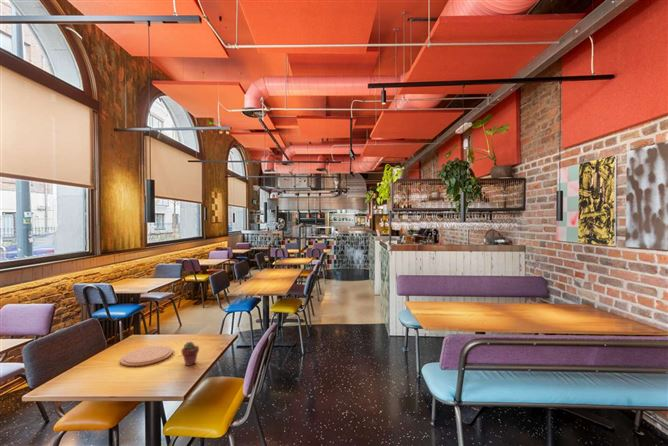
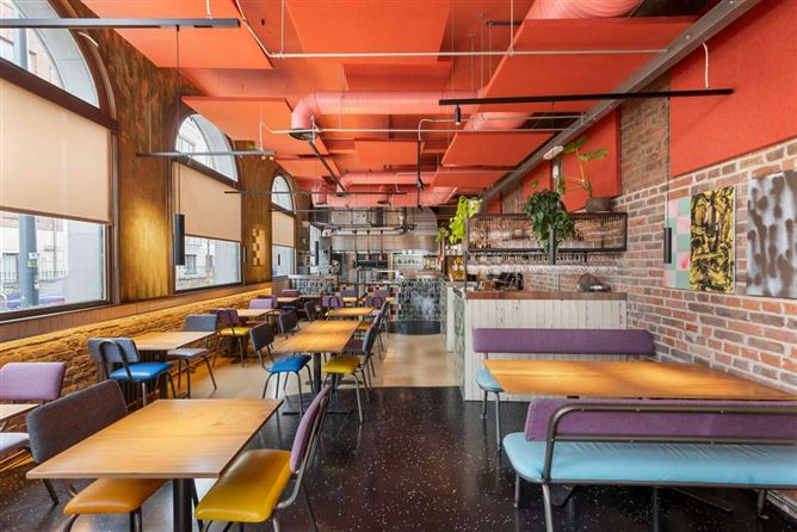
- plate (147, 354)
- potted succulent (190, 352)
